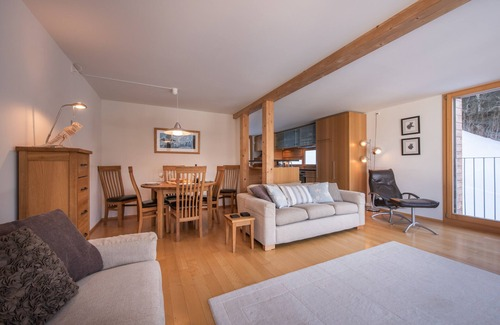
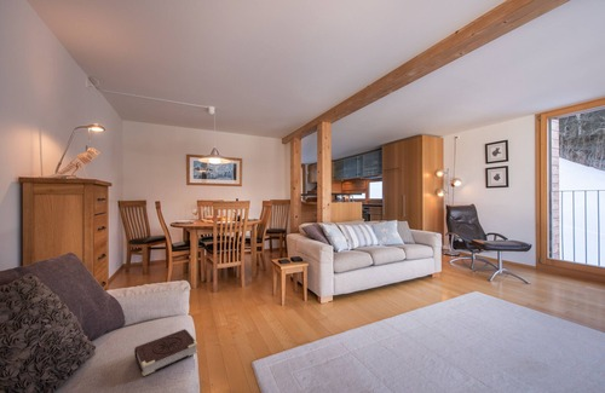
+ book (166, 348)
